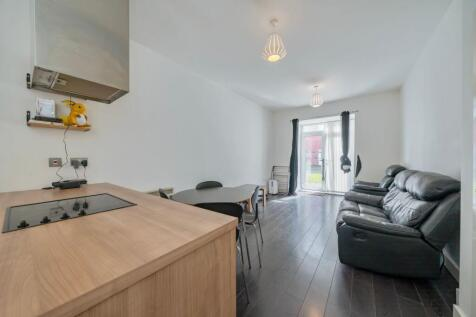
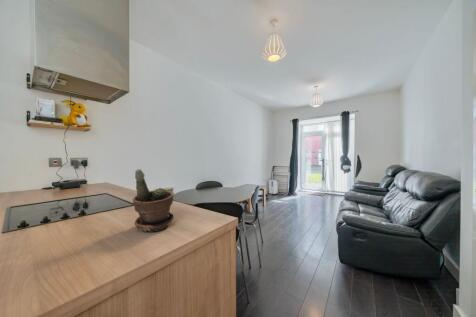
+ potted plant (154, 197)
